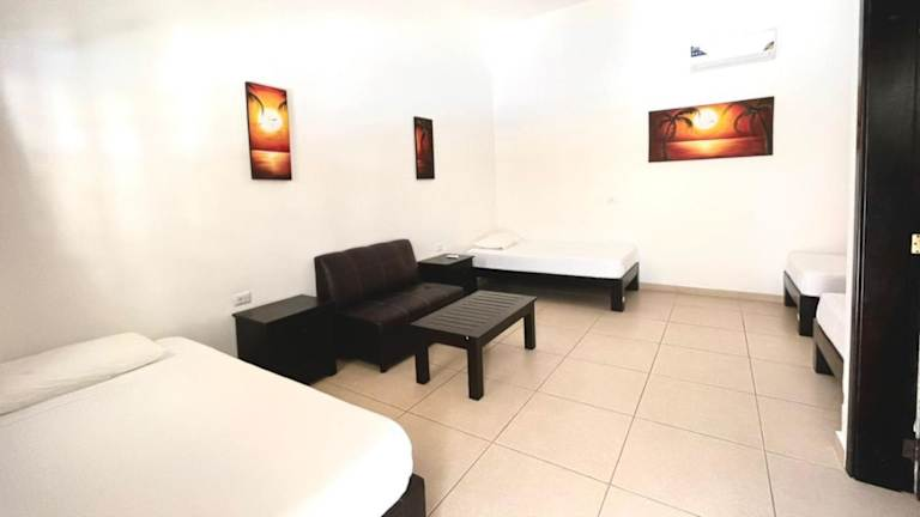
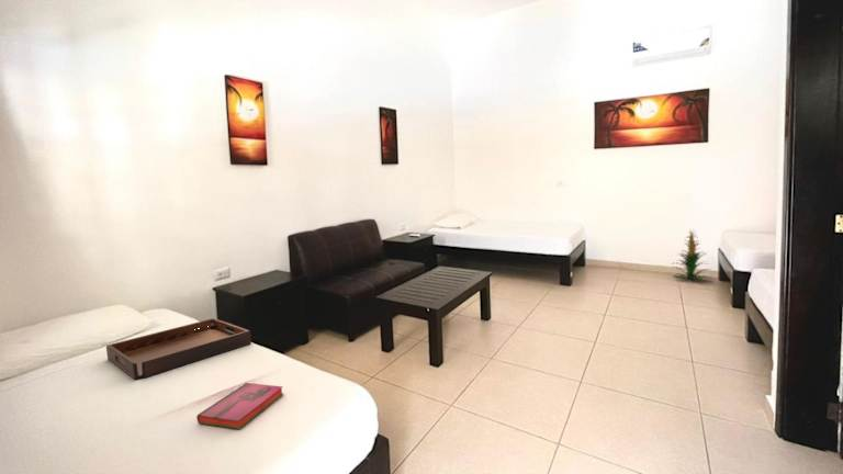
+ serving tray (181, 343)
+ indoor plant (692, 253)
+ hardback book (243, 403)
